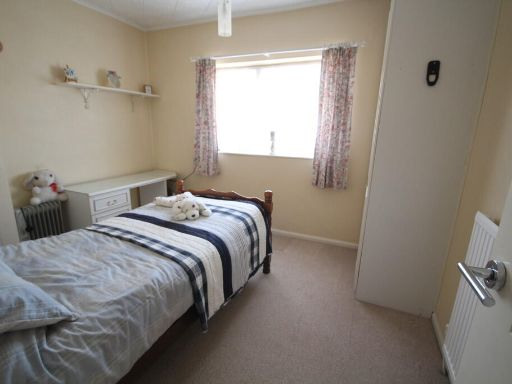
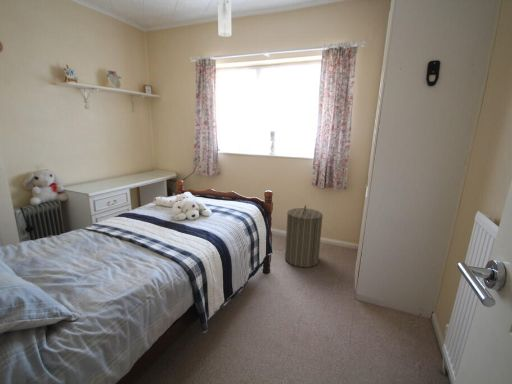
+ laundry hamper (303, 232)
